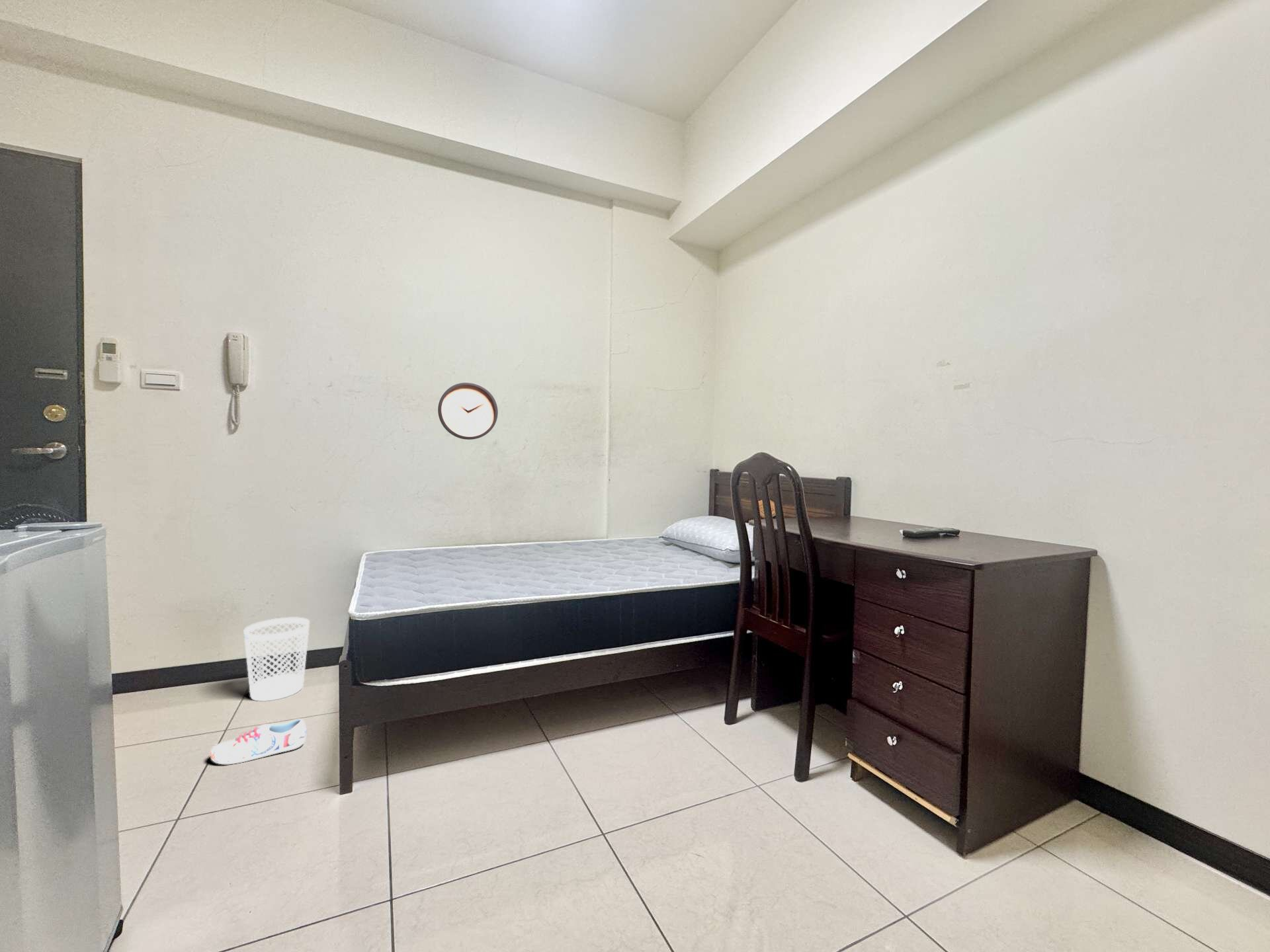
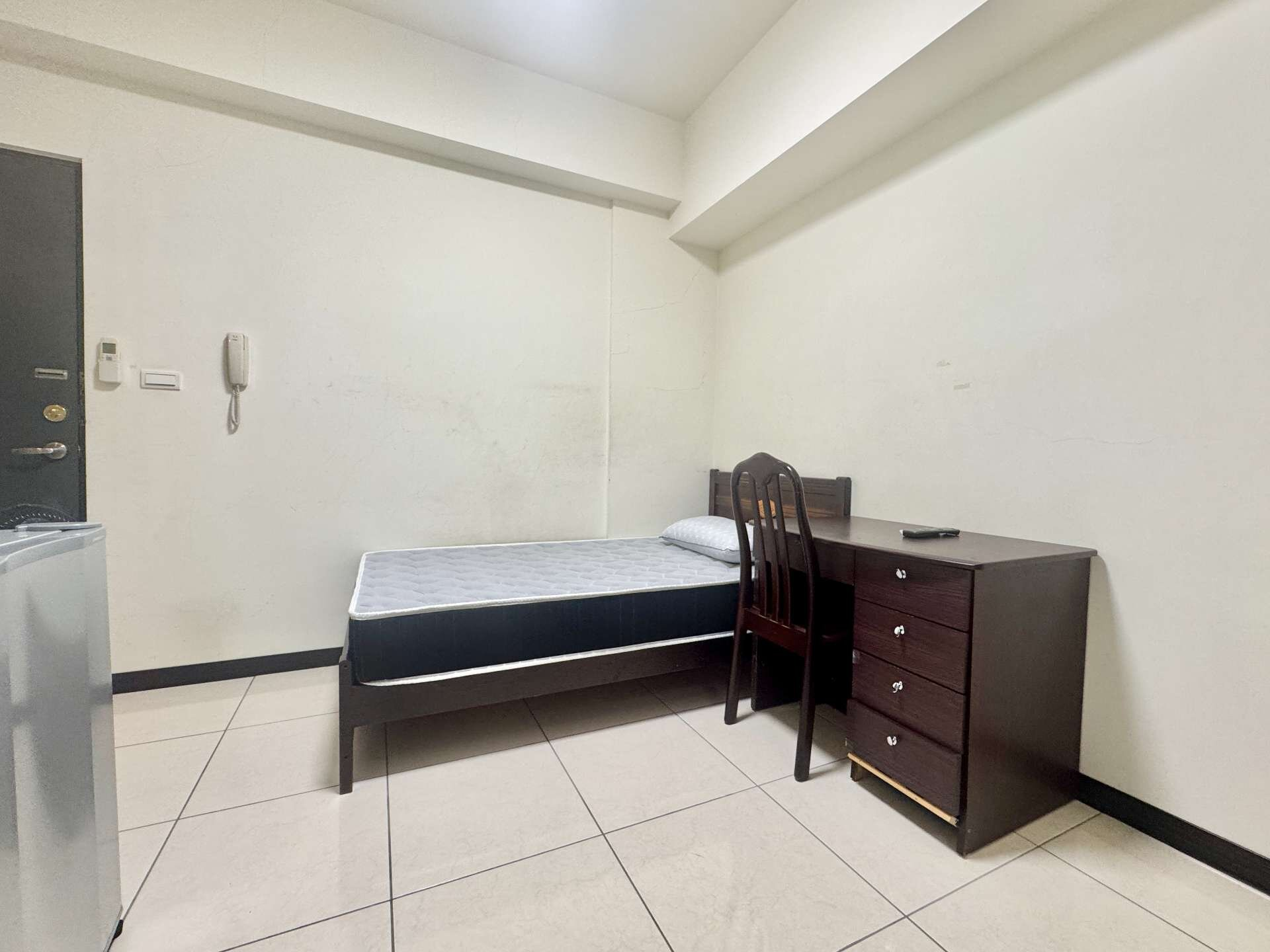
- shoe (259, 740)
- clock (468, 411)
- wastebasket (277, 658)
